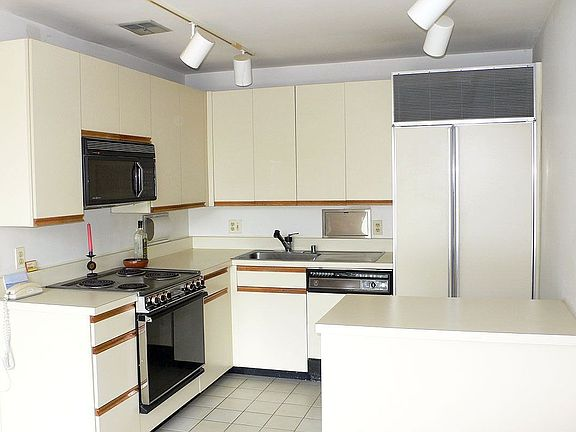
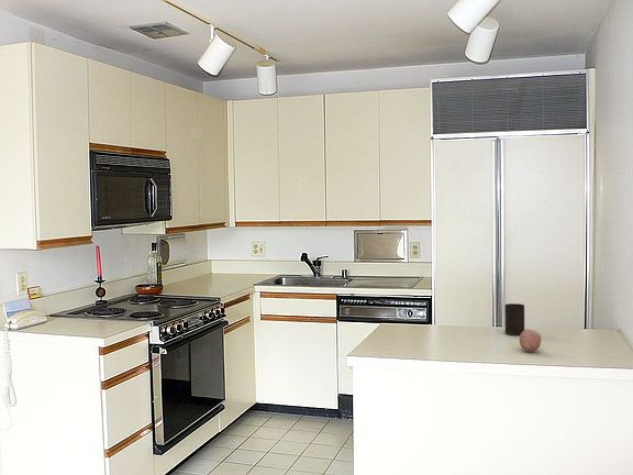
+ cup (514, 319)
+ fruit (530, 340)
